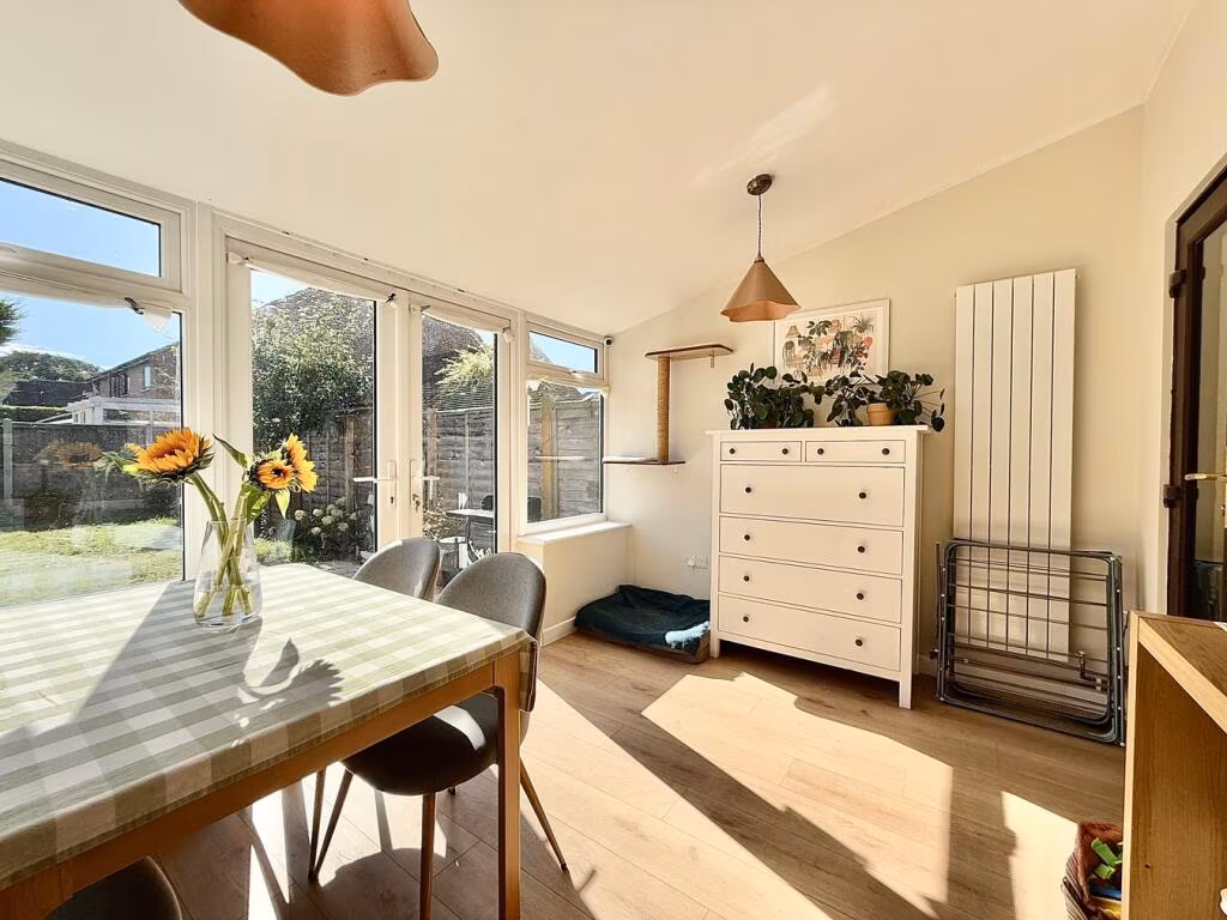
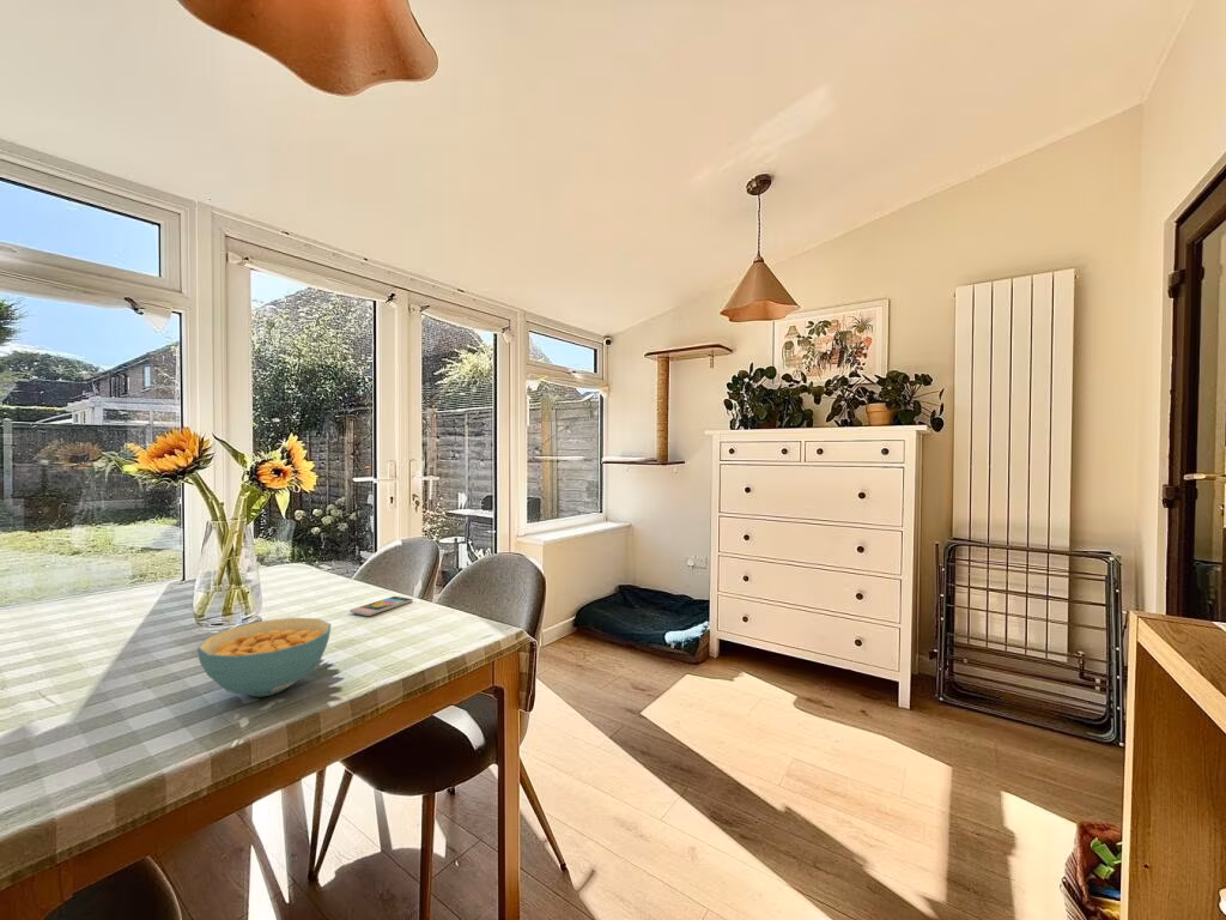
+ smartphone (382, 605)
+ cereal bowl (268, 661)
